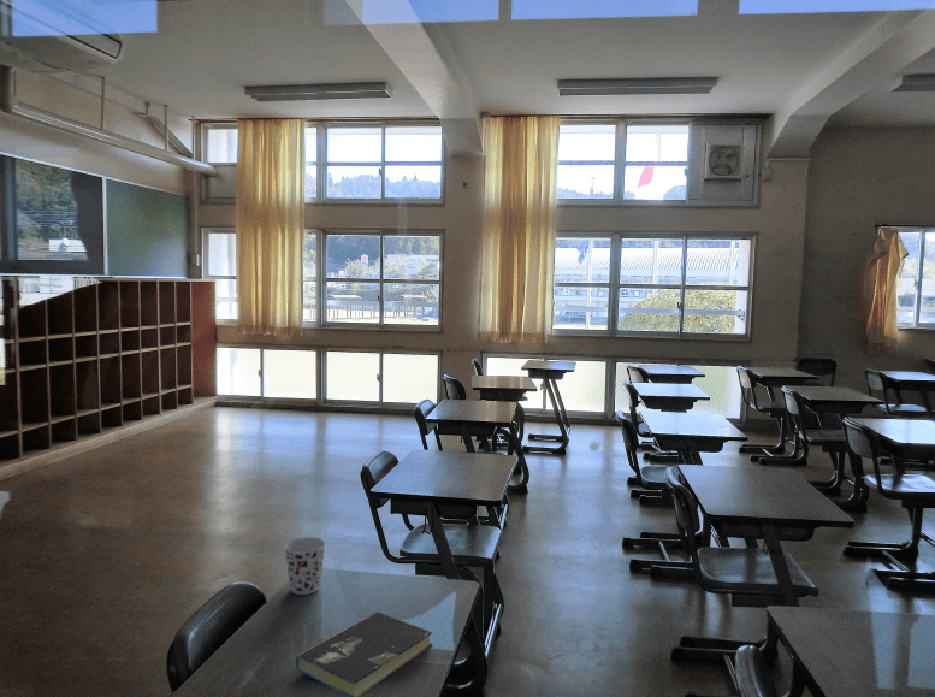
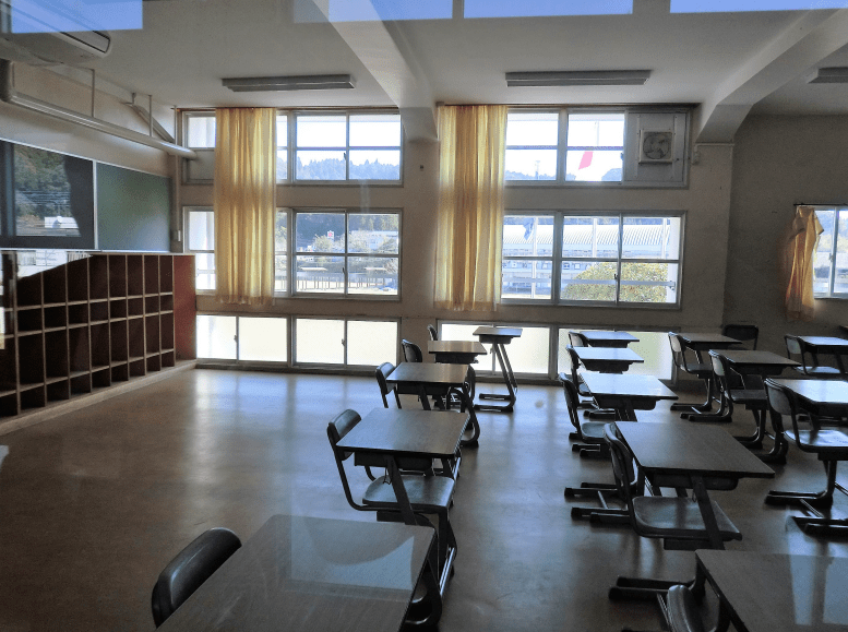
- cup (304, 566)
- book (366, 649)
